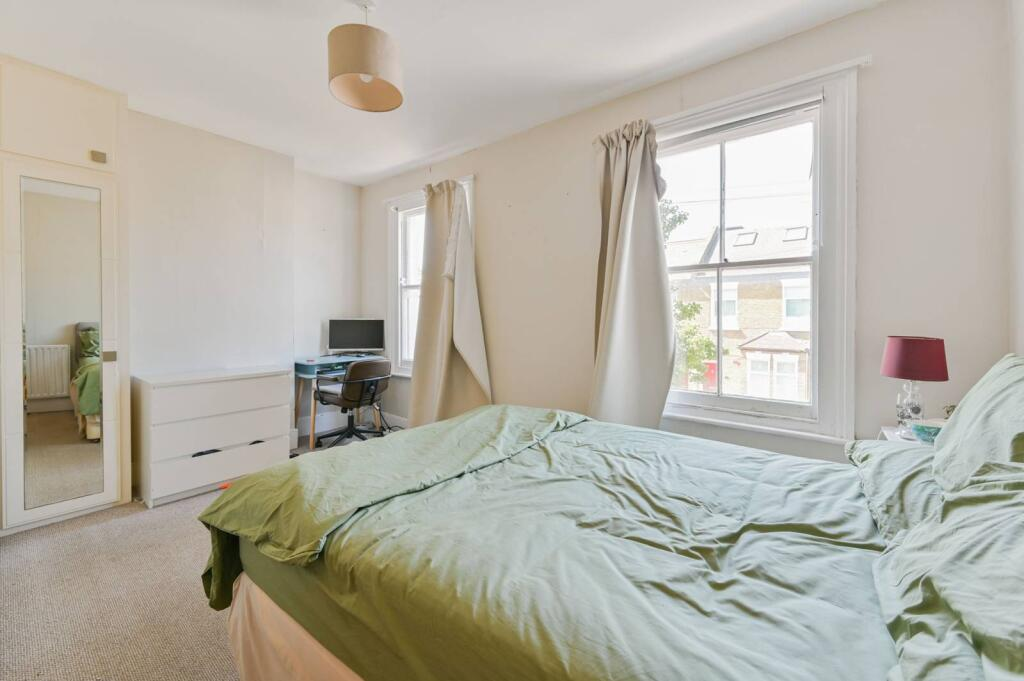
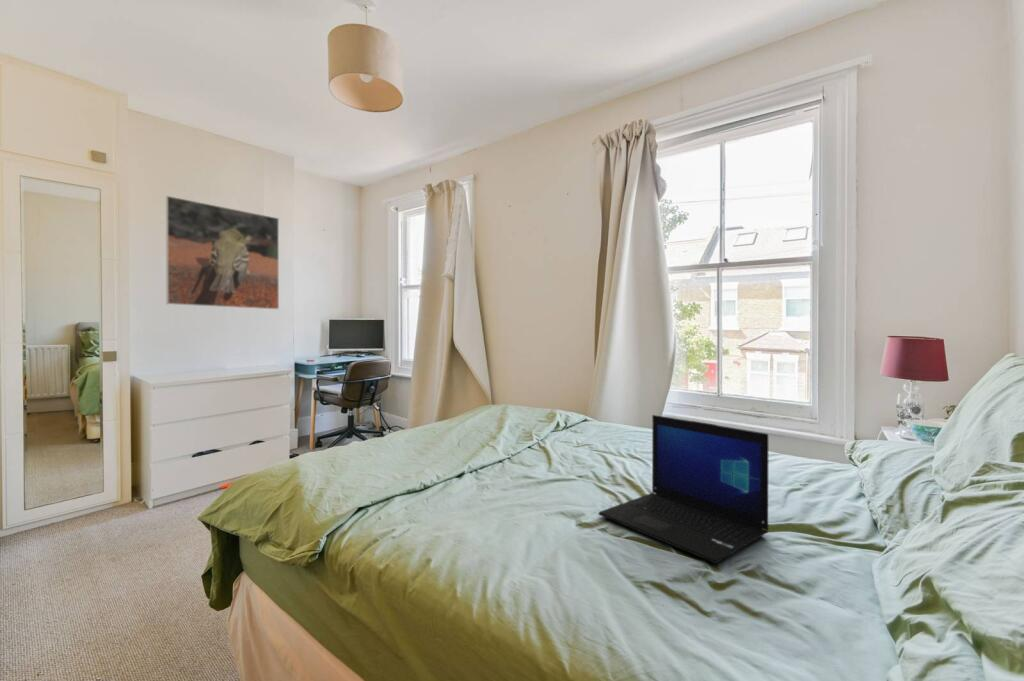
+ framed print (227, 257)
+ laptop (679, 477)
